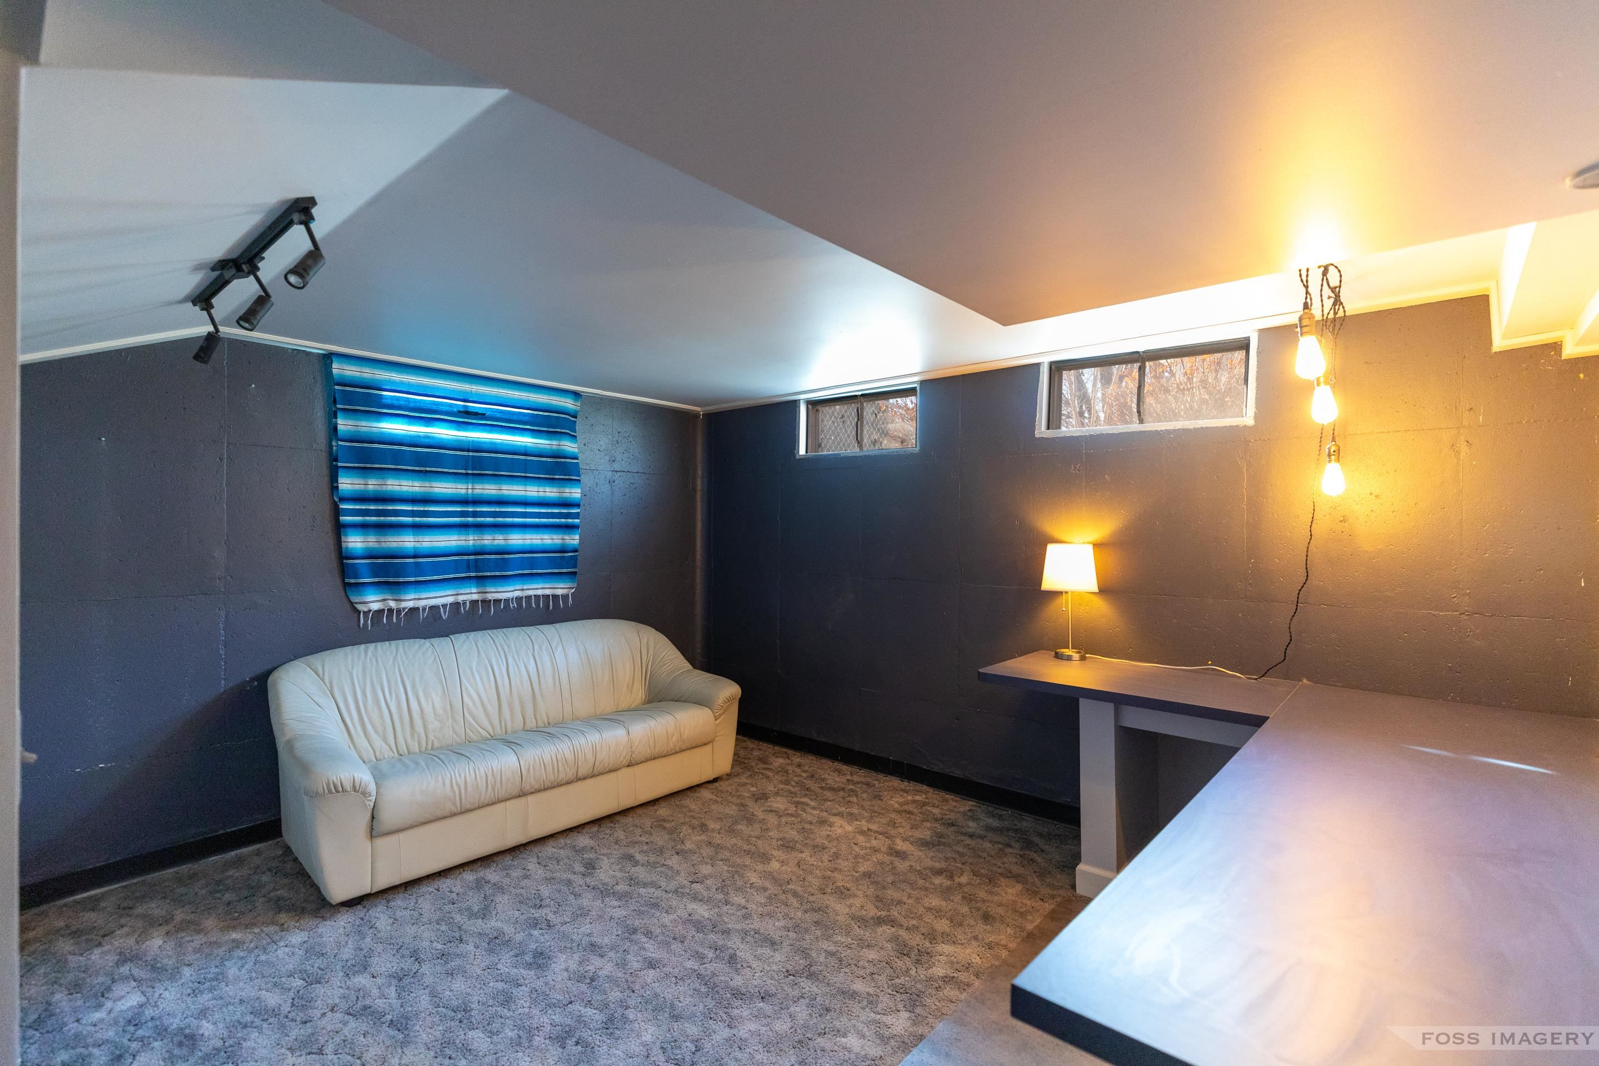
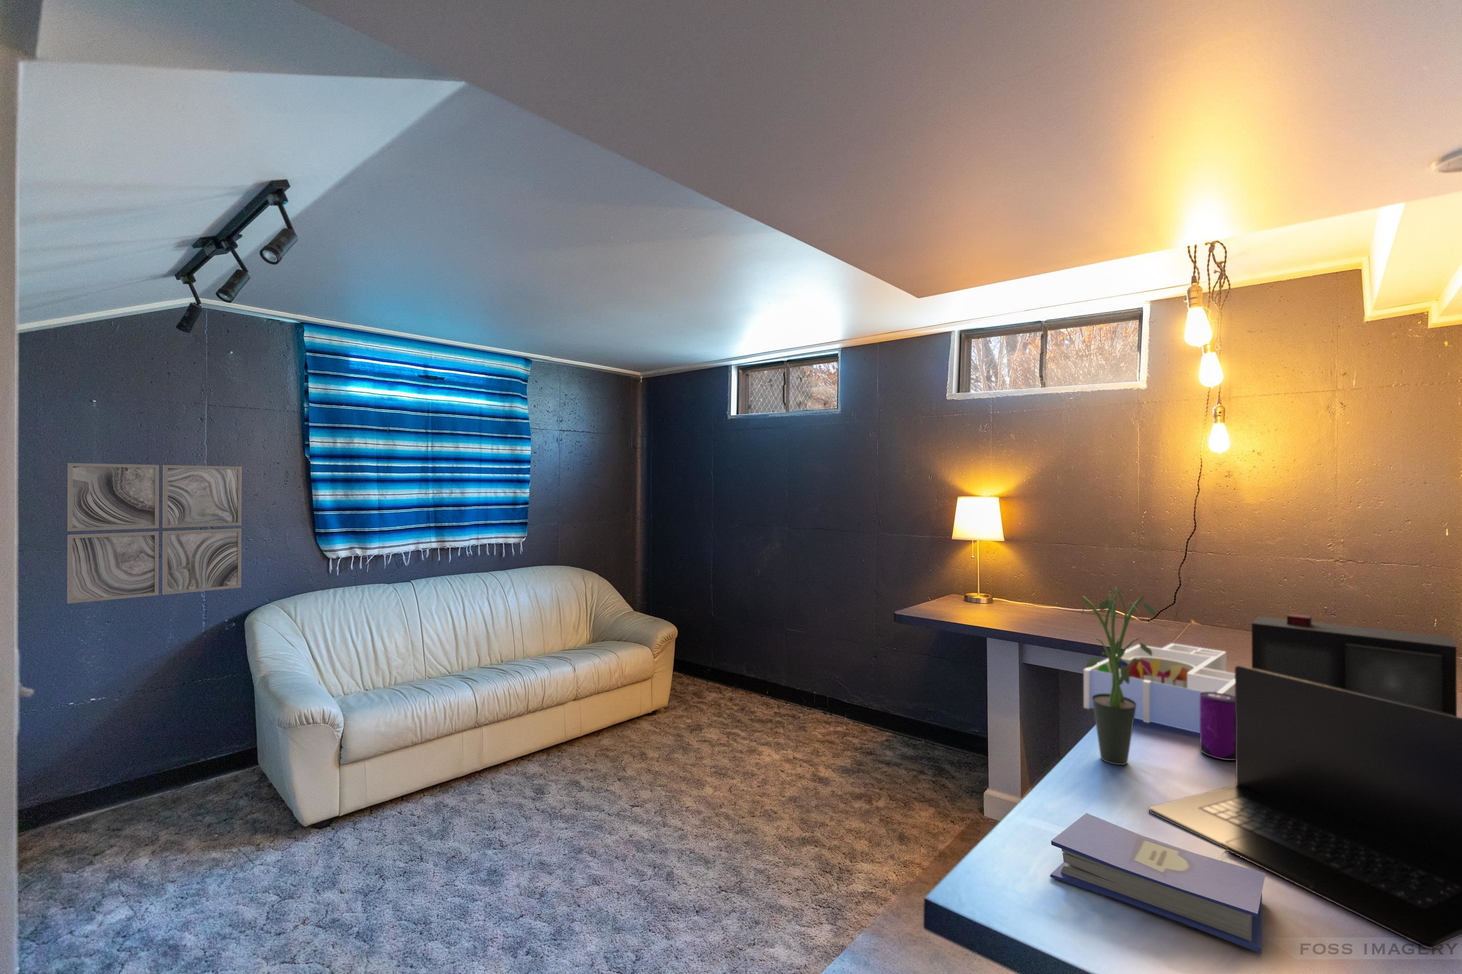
+ wall art (159, 527)
+ speaker (1347, 671)
+ hardcover book (1157, 869)
+ beverage can (1219, 725)
+ laptop (1312, 777)
+ desk organizer (1178, 683)
+ potted plant (1120, 673)
